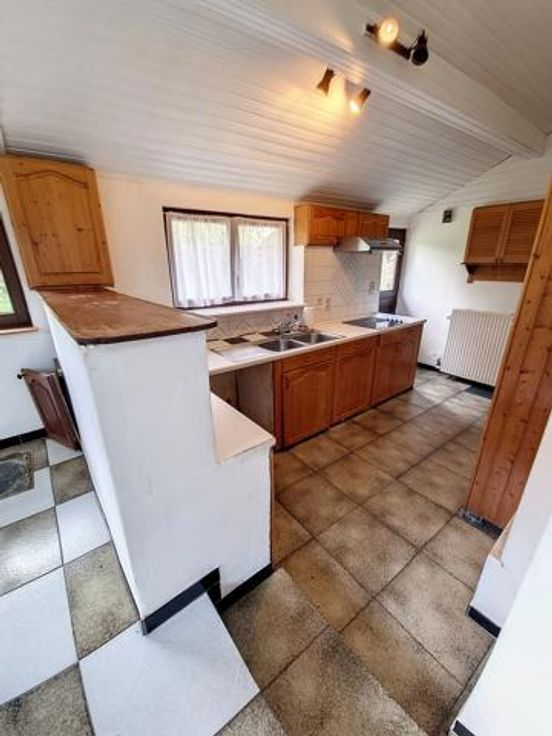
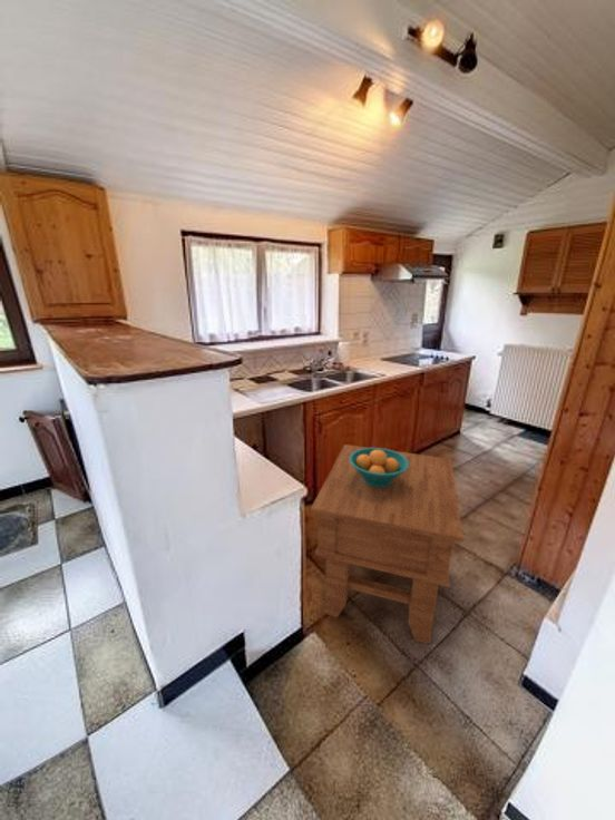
+ fruit bowl (378, 465)
+ side table (384, 535)
